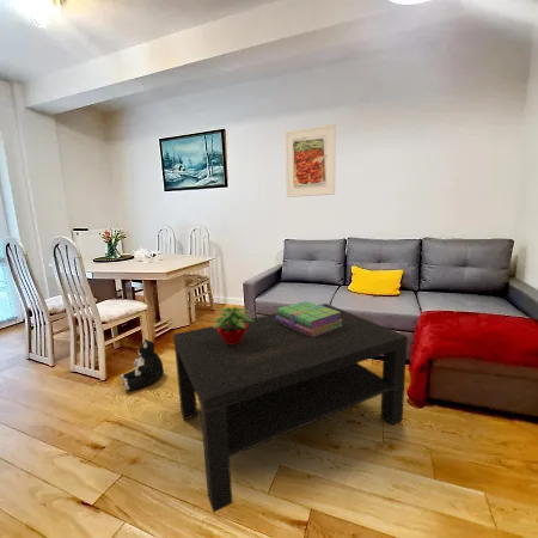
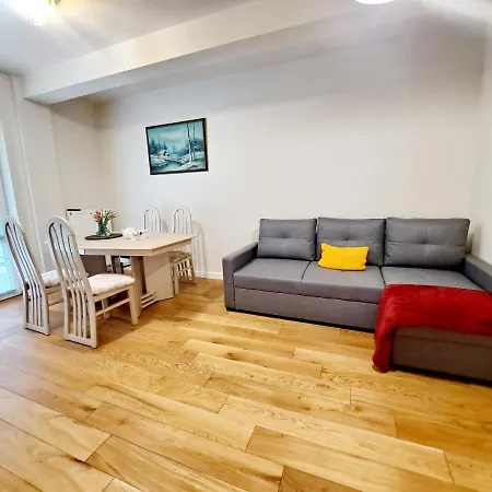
- potted flower (232, 322)
- stack of books (307, 316)
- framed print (310, 163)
- coffee table (286, 377)
- plush toy (141, 361)
